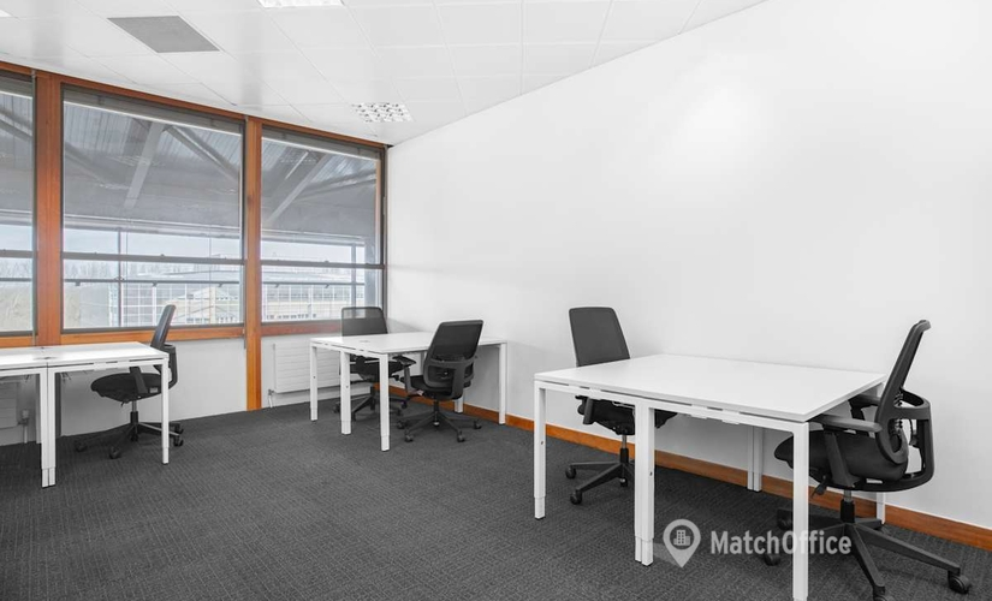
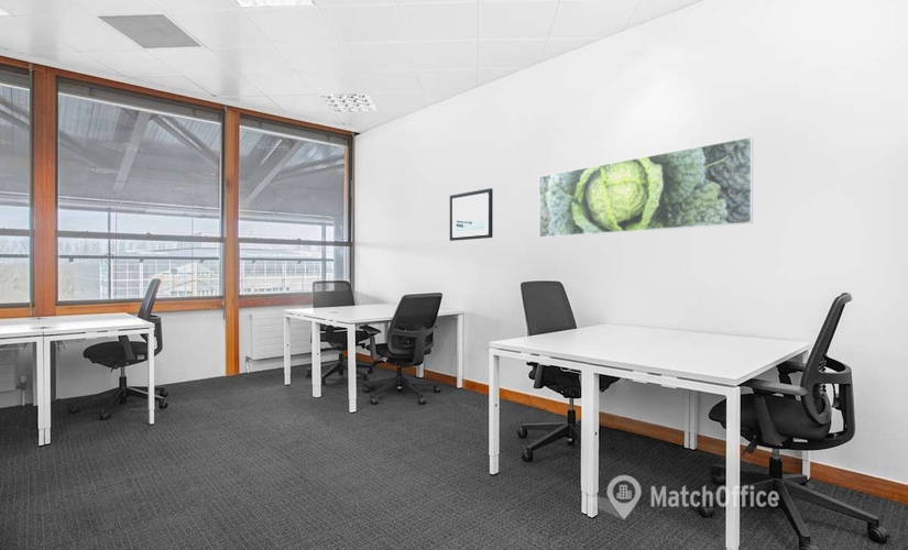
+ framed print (627, 196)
+ wall art (470, 216)
